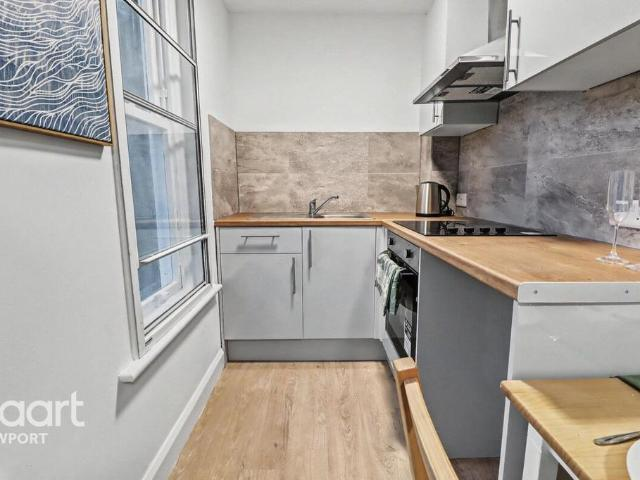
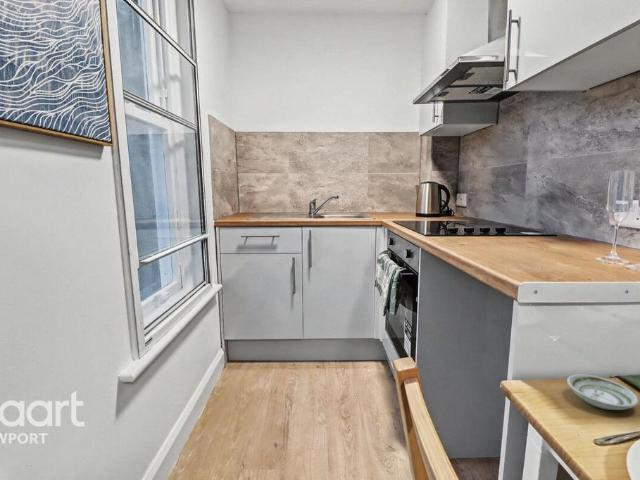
+ saucer (600, 394)
